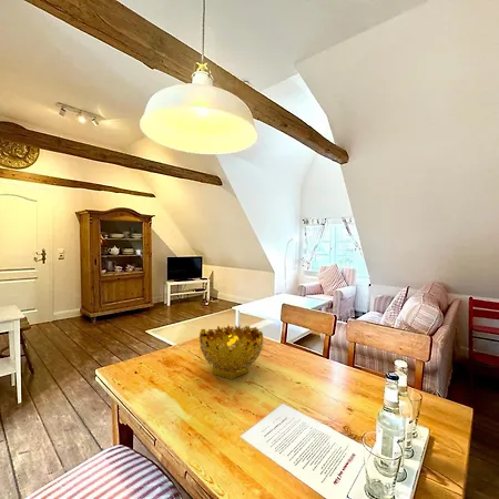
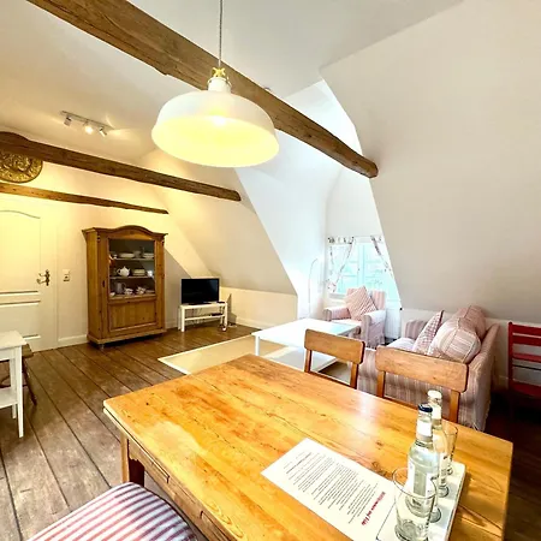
- decorative bowl (231, 349)
